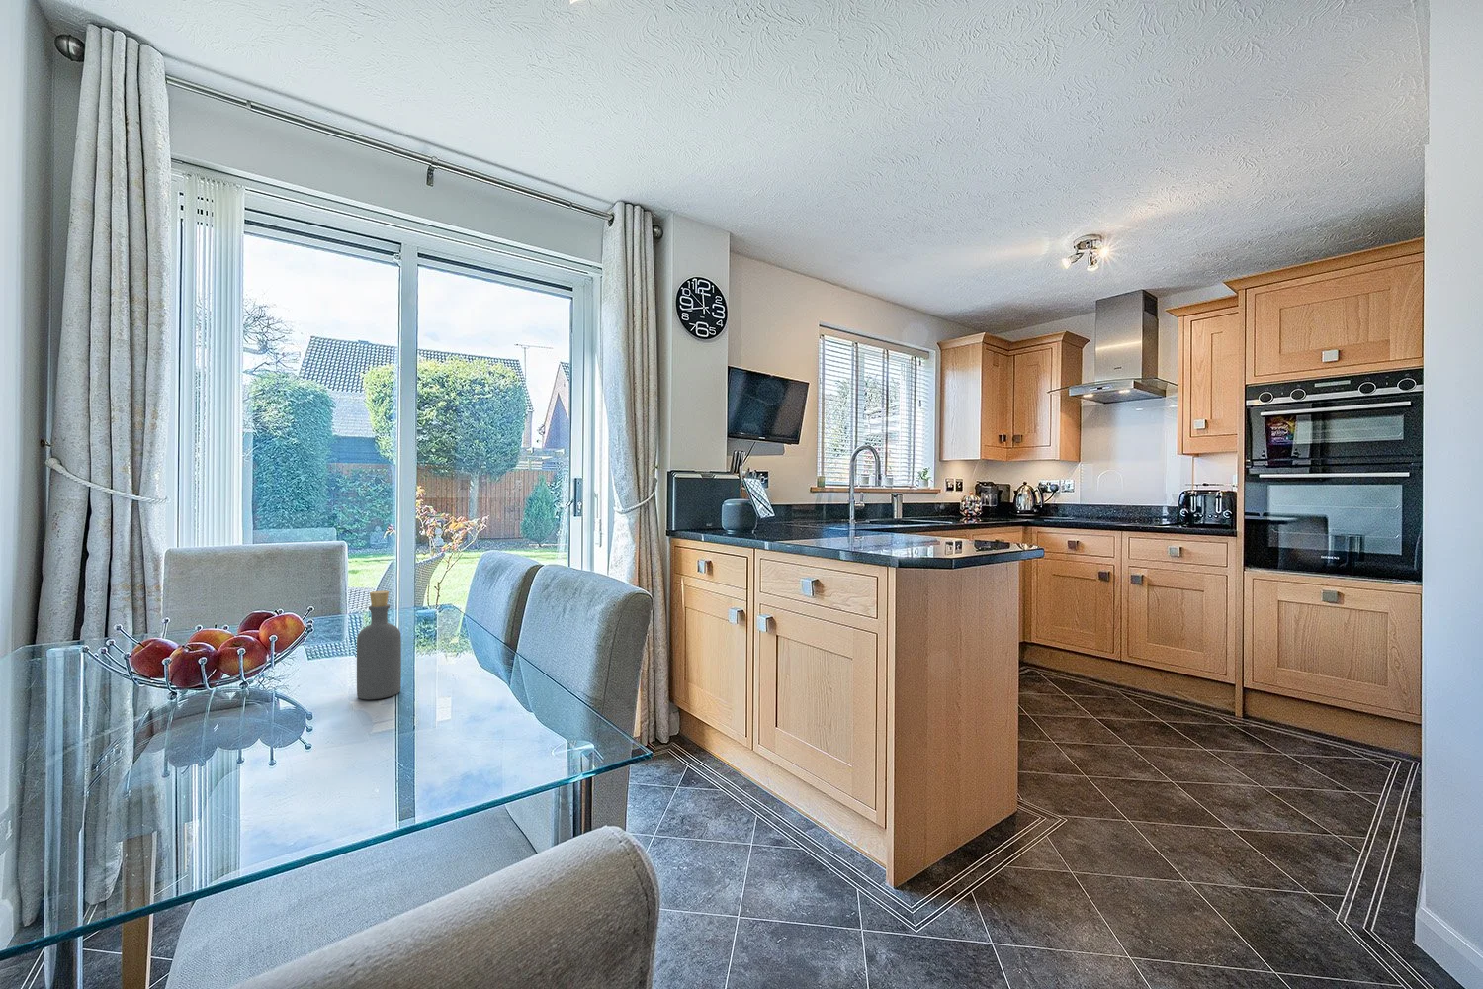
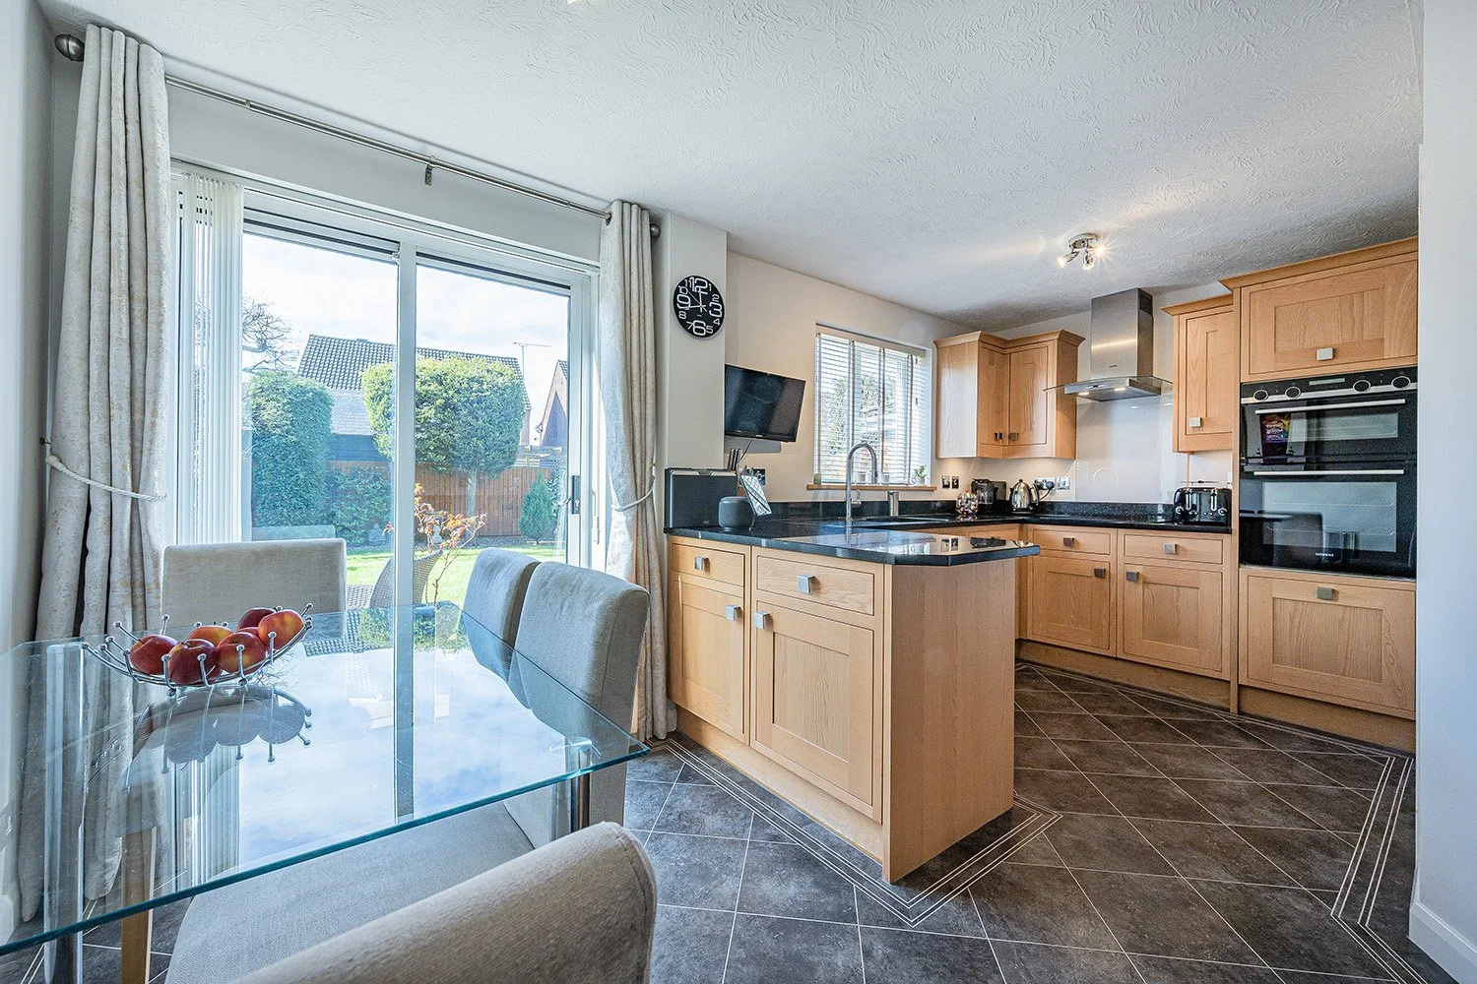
- bottle (378, 642)
